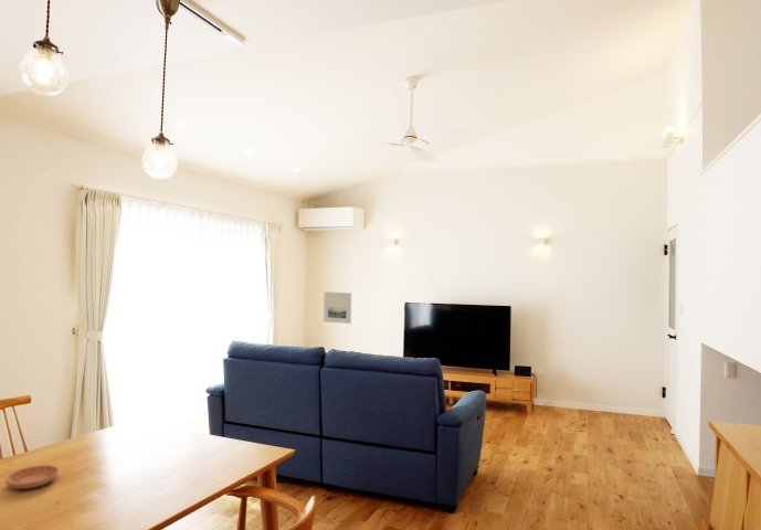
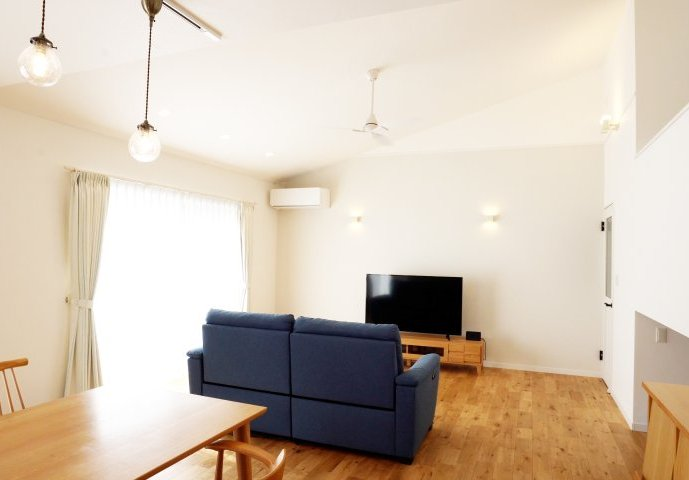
- saucer (32, 477)
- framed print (337, 307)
